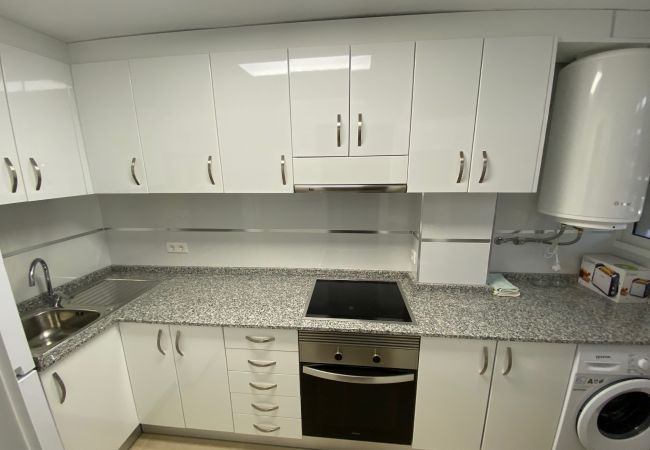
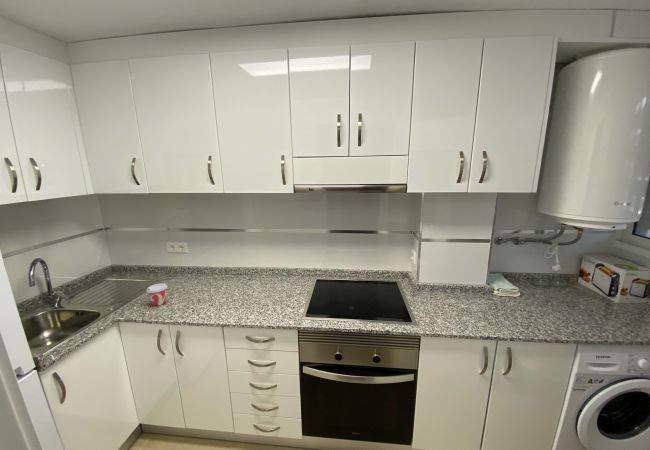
+ cup (158, 294)
